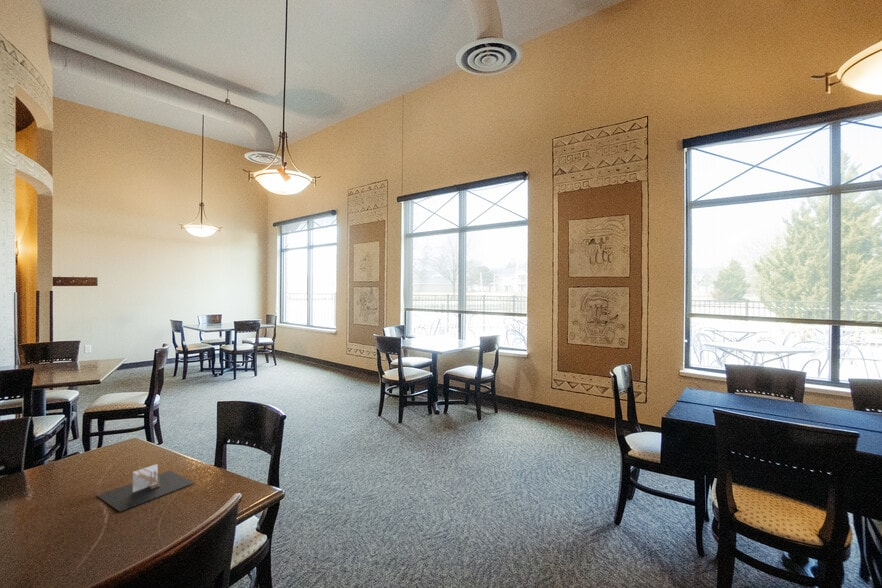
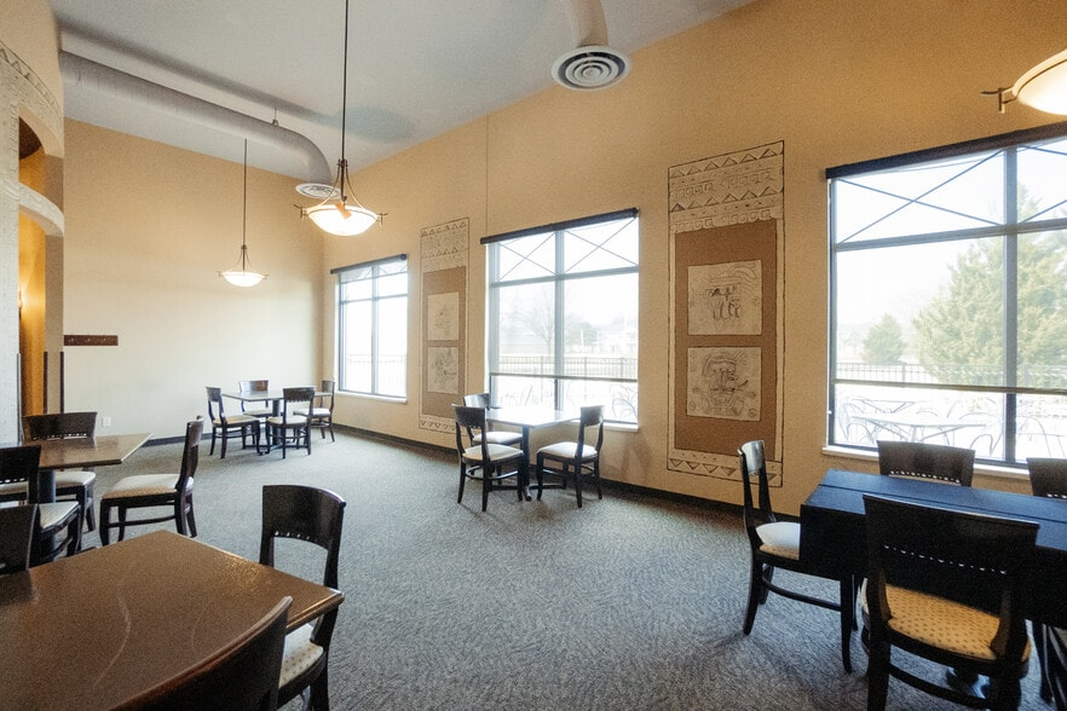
- napkin holder (147, 475)
